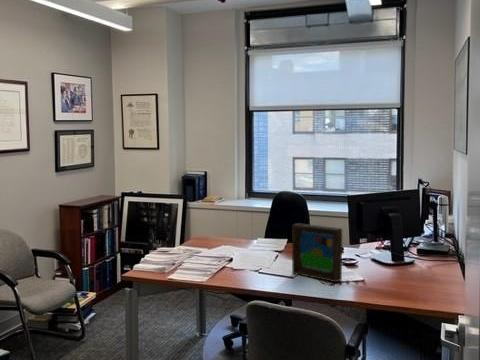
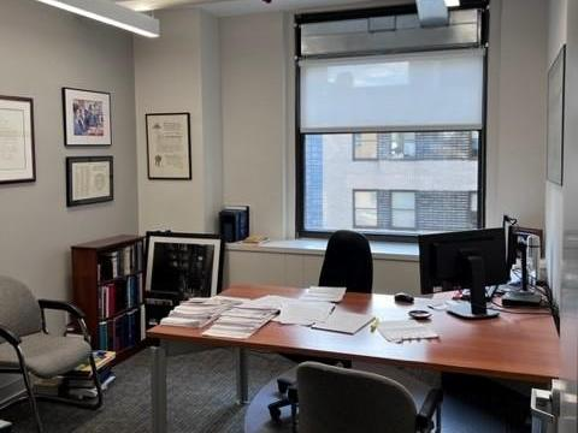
- picture frame (316, 251)
